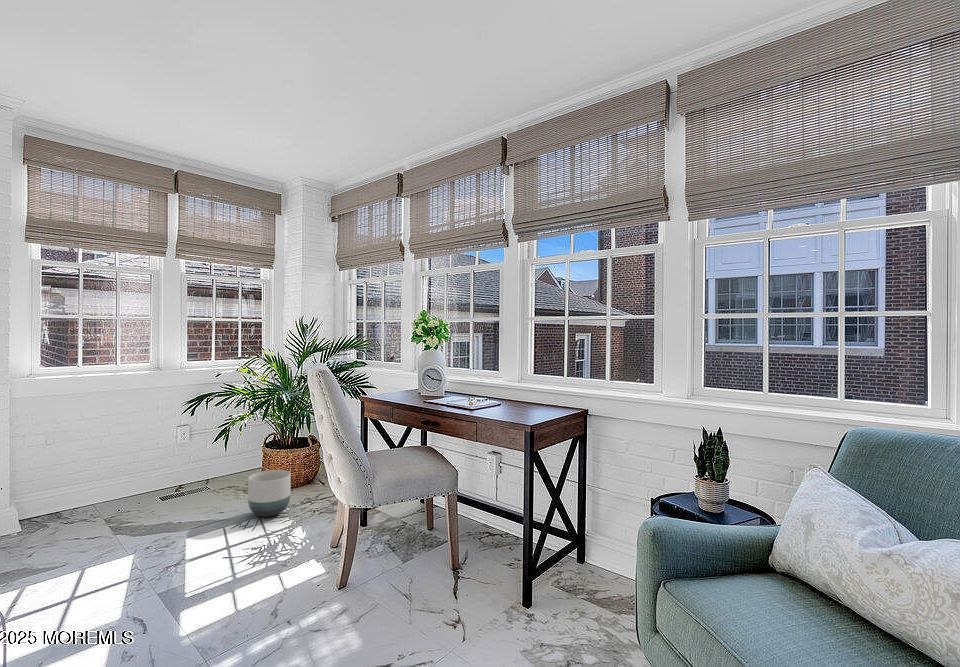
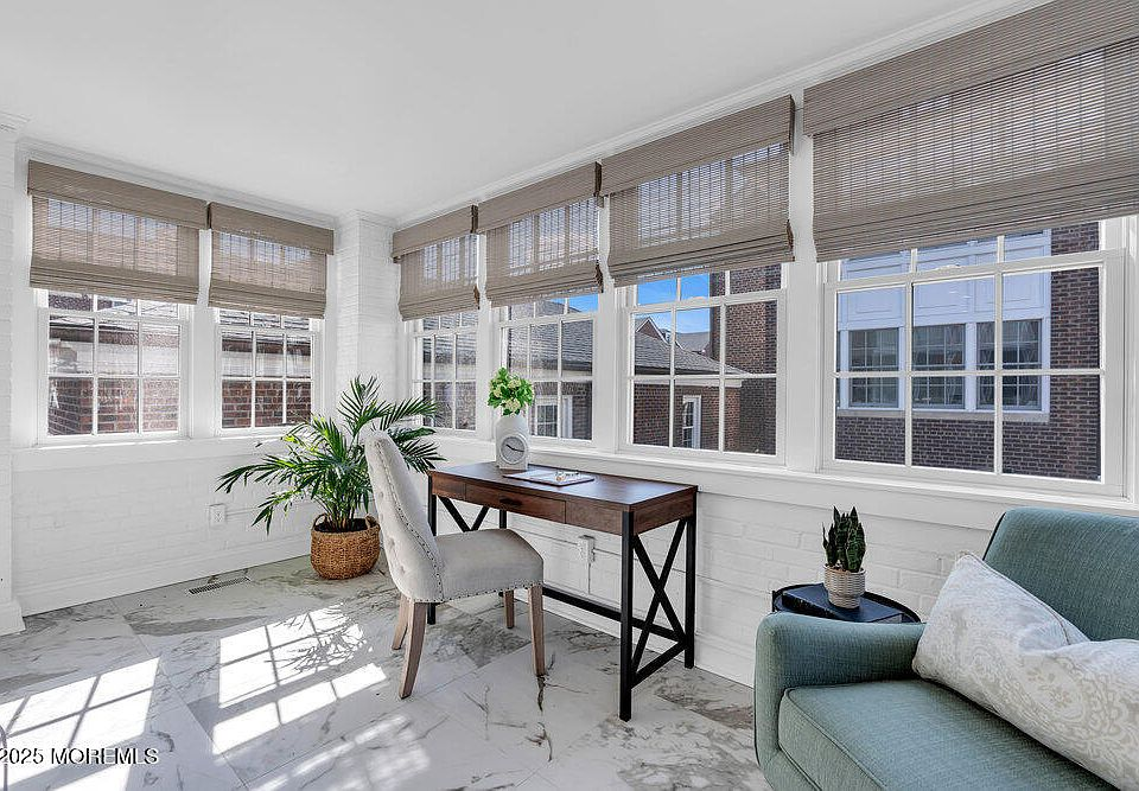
- planter (269, 494)
